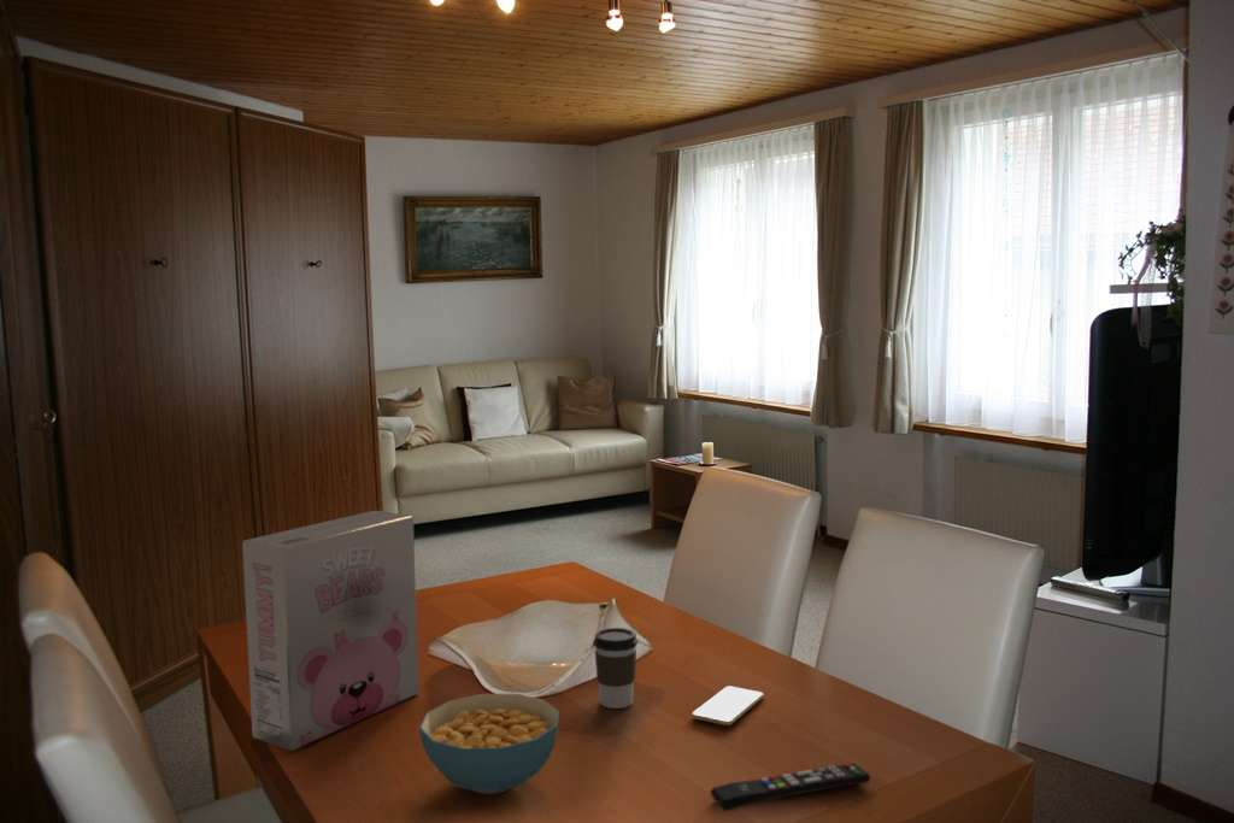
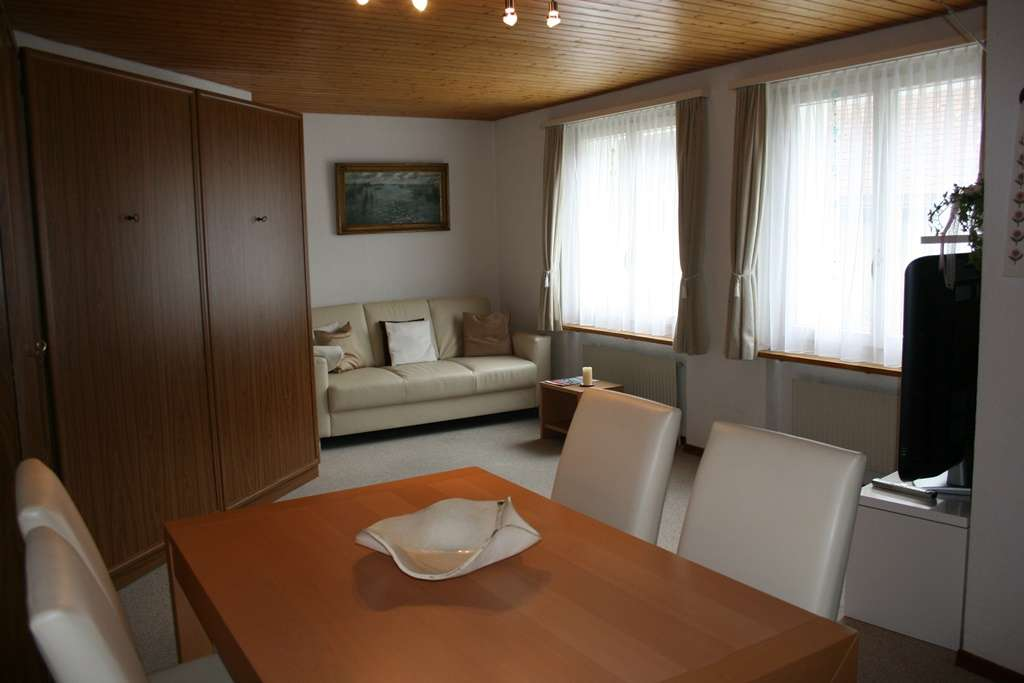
- cereal bowl (490, 752)
- remote control (791, 784)
- smartphone (728, 705)
- cereal box (336, 622)
- coffee cup (616, 668)
